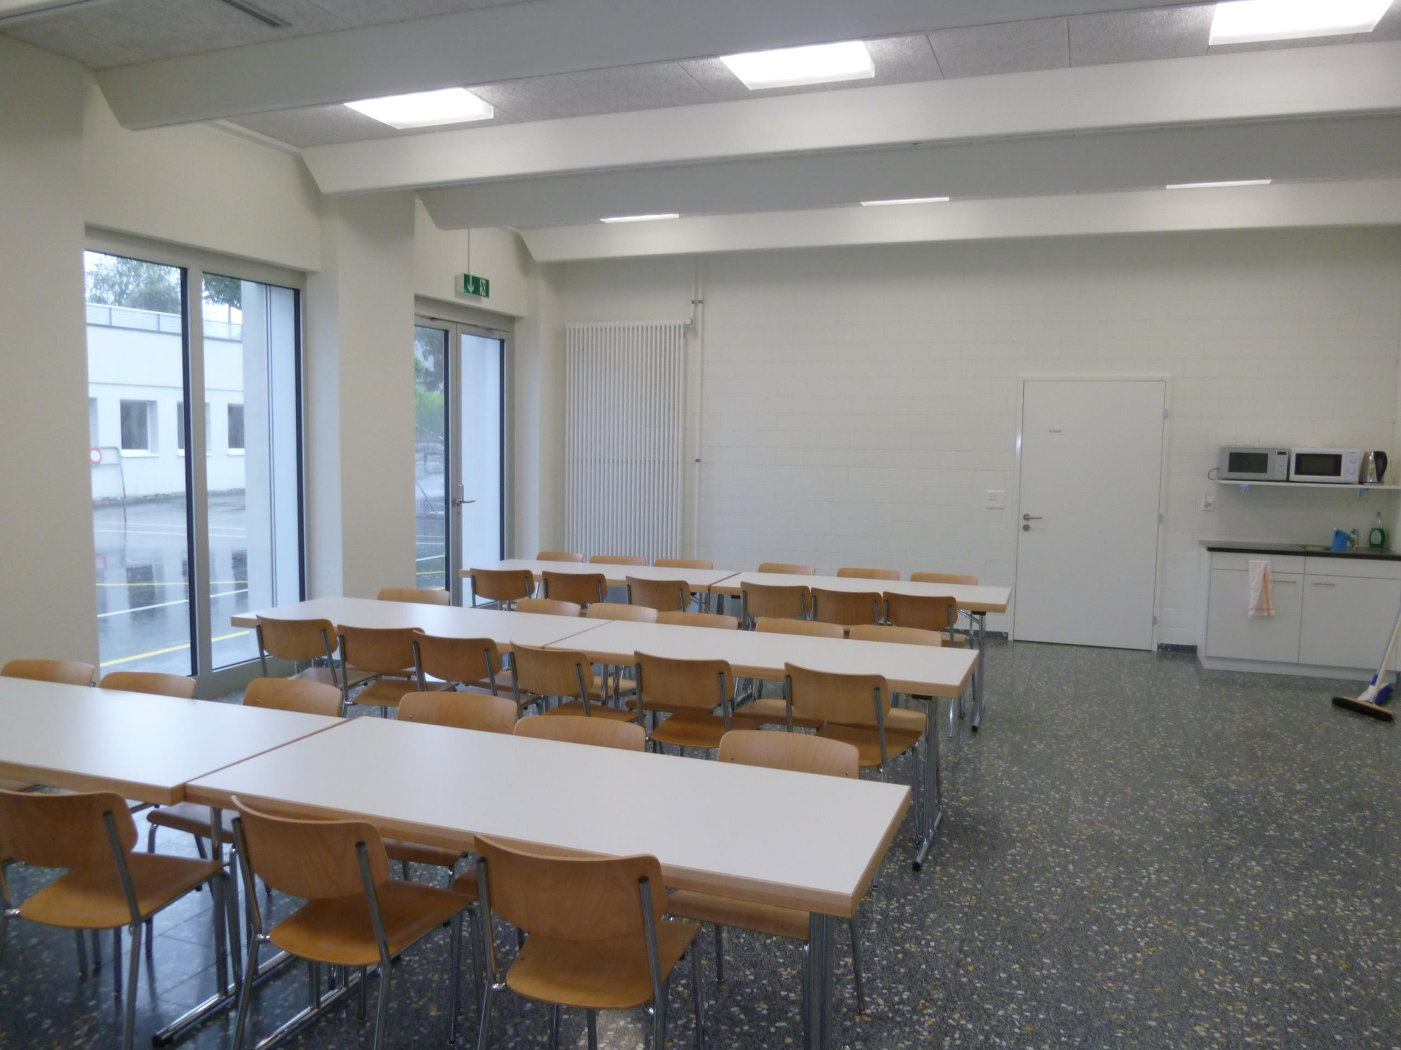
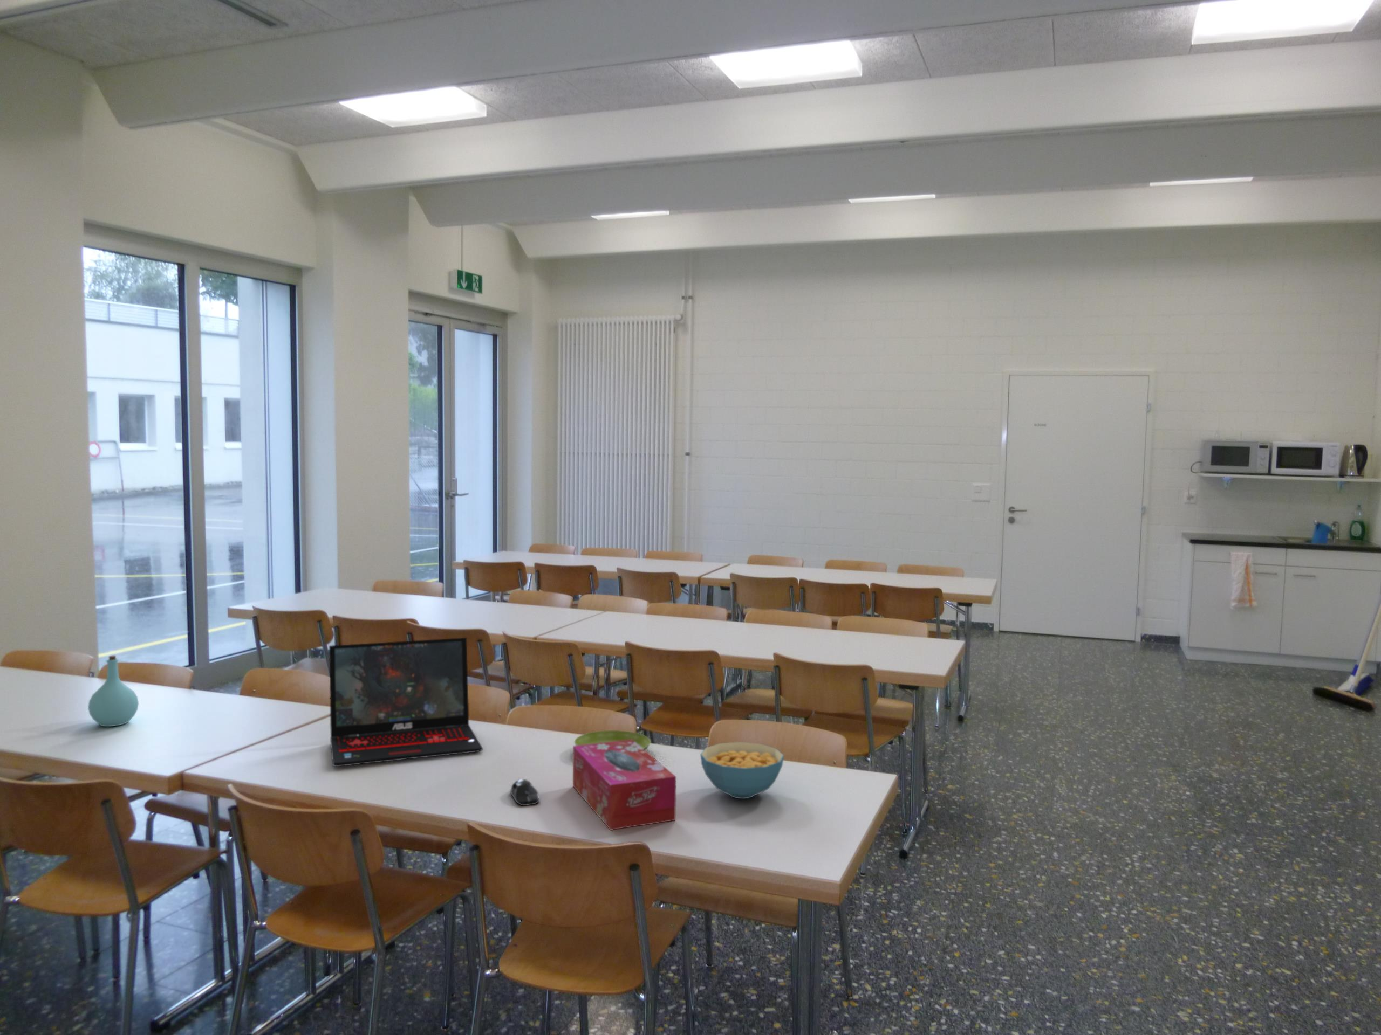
+ computer mouse (524, 790)
+ bottle (113, 689)
+ tissue box (622, 781)
+ cereal bowl (742, 774)
+ saucer (612, 741)
+ laptop (405, 698)
